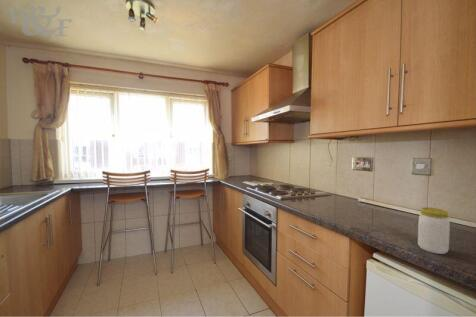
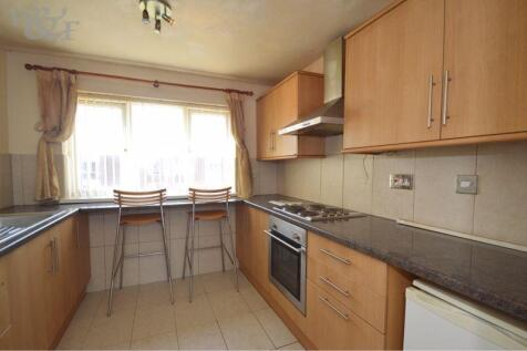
- jar (433, 229)
